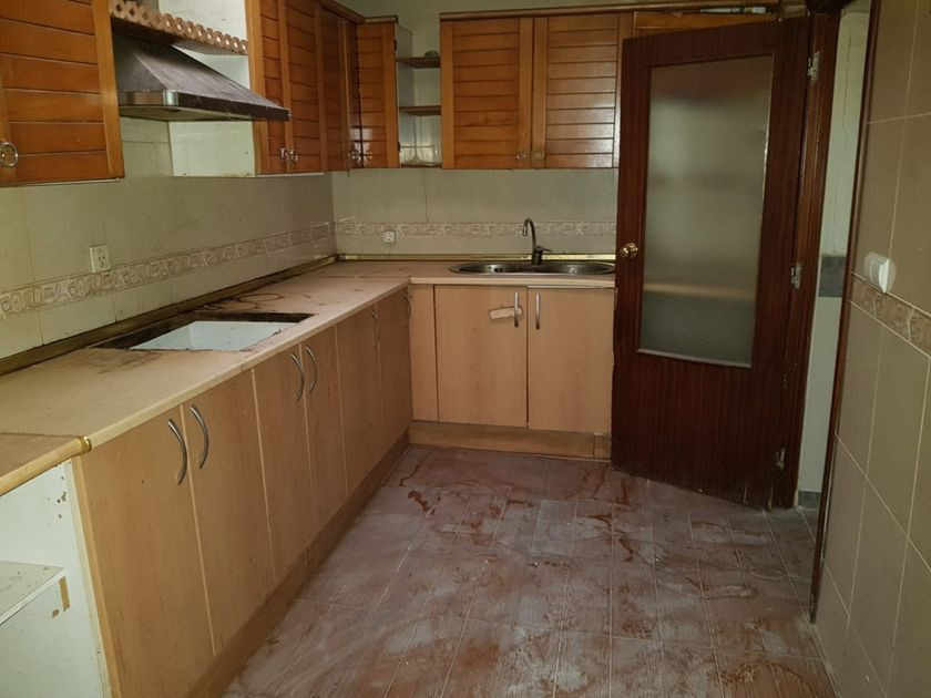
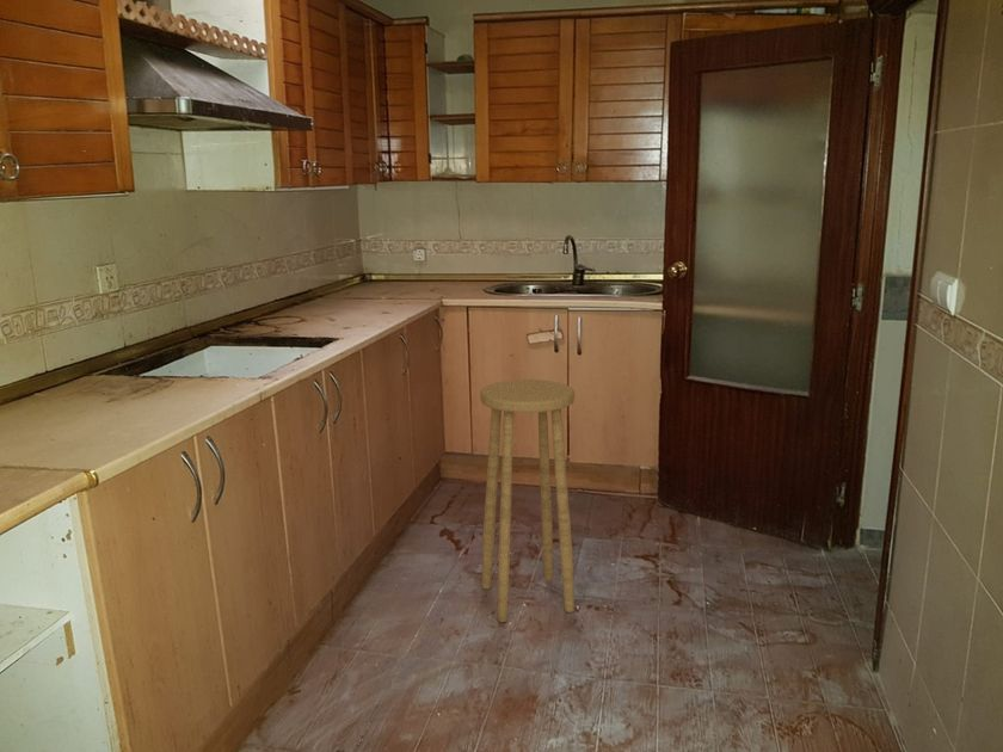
+ stool (541, 497)
